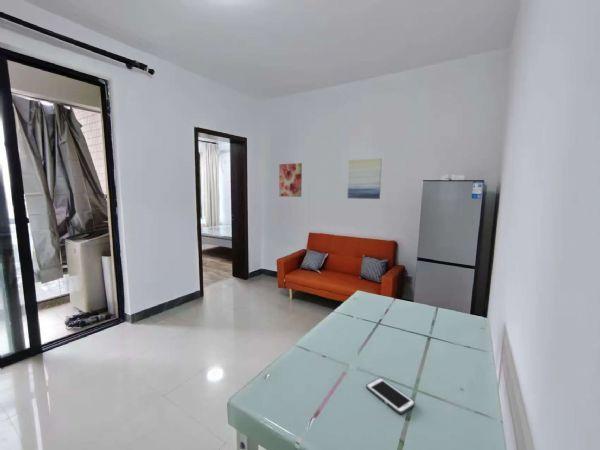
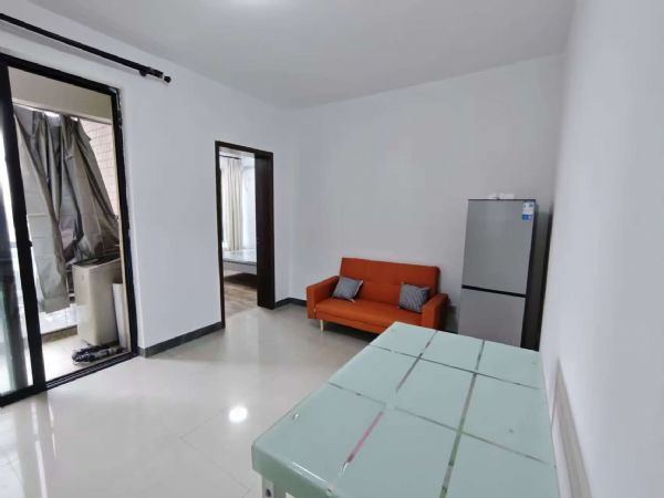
- wall art (364, 179)
- cell phone (389, 394)
- wall art (290, 180)
